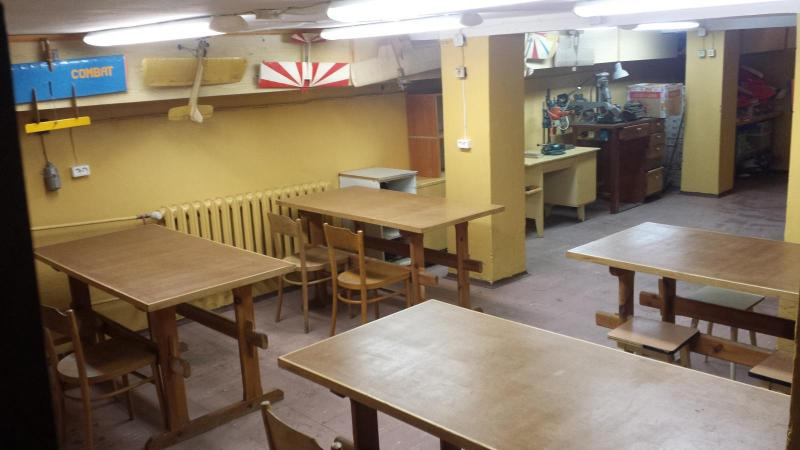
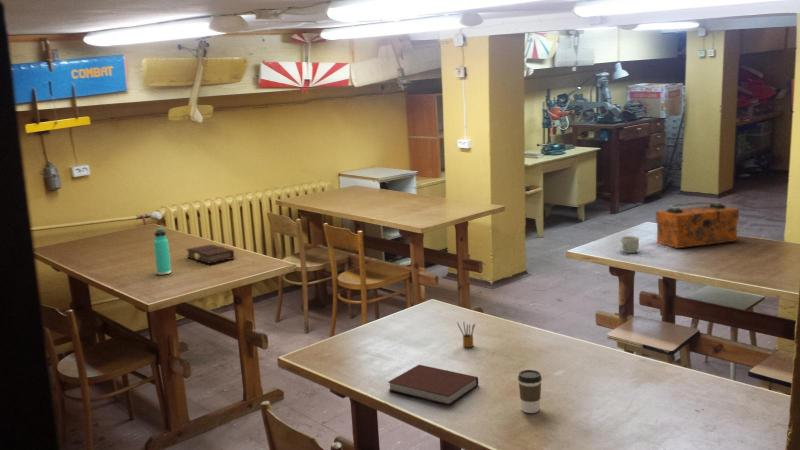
+ coffee cup (530, 391)
+ notebook (433, 383)
+ thermos bottle (161, 250)
+ mug (628, 244)
+ pencil box (467, 333)
+ book (210, 253)
+ tool box (696, 223)
